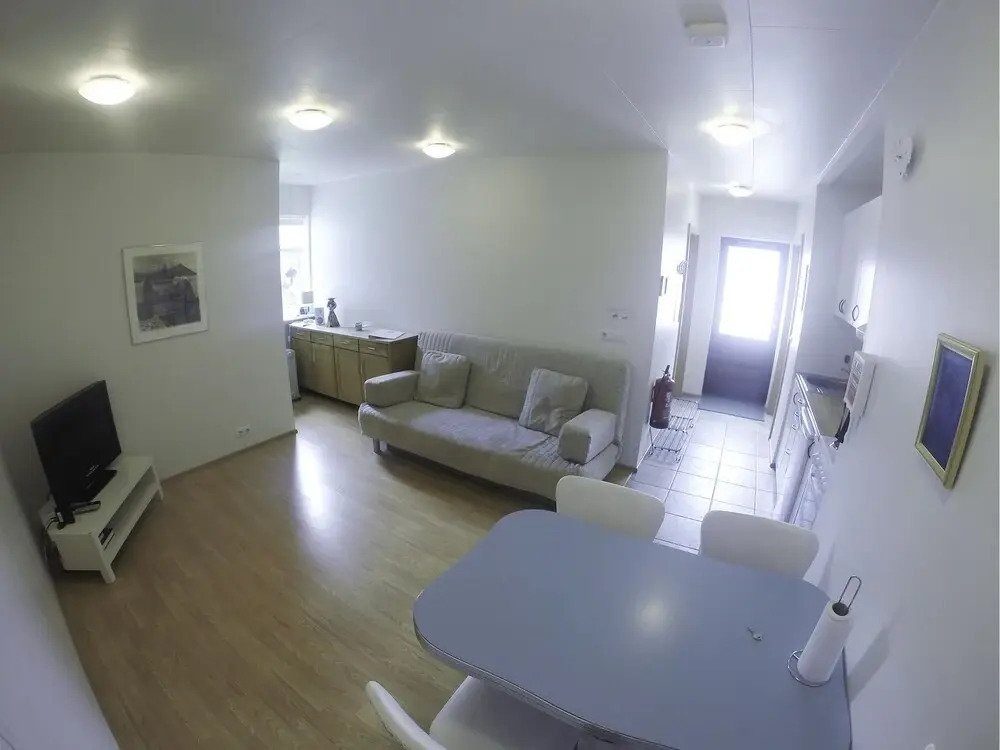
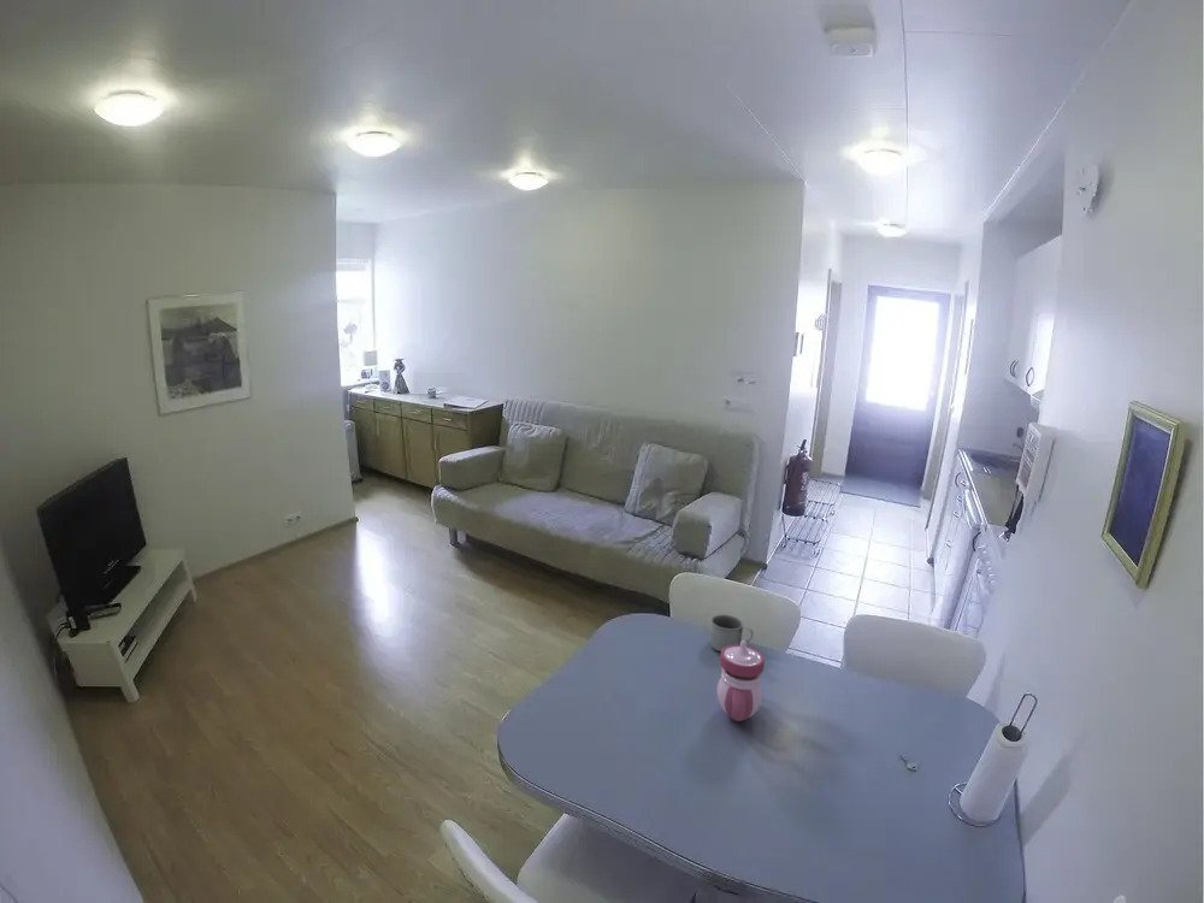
+ sippy cup (740, 678)
+ mug (728, 633)
